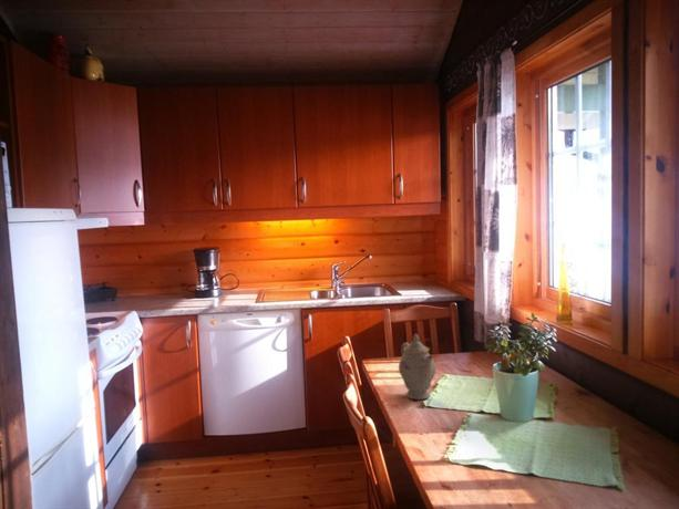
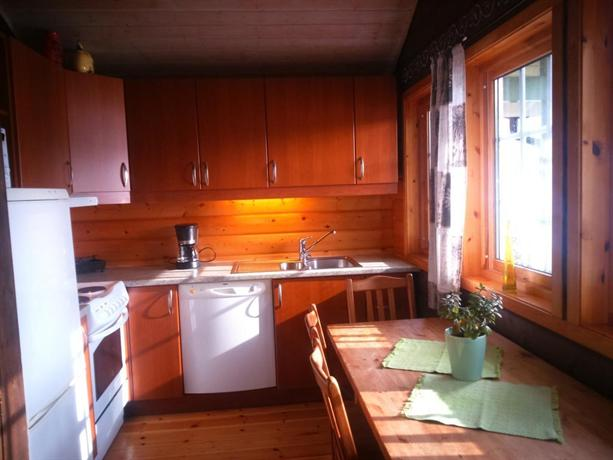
- chinaware (416, 364)
